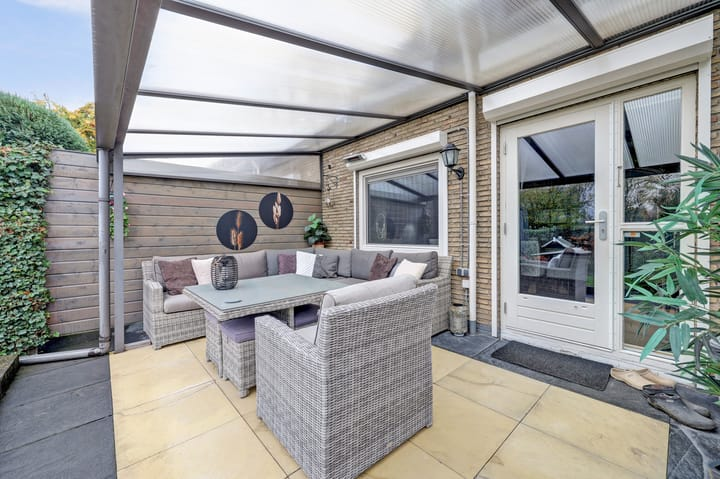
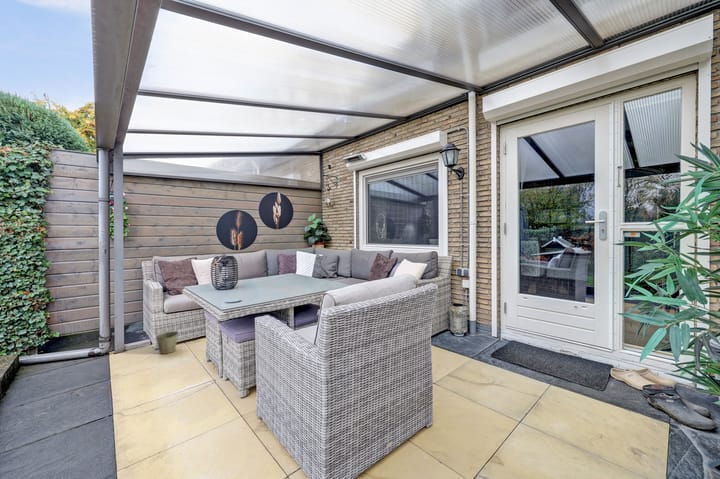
+ bucket (167, 337)
